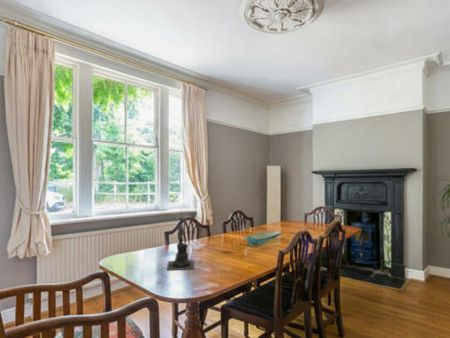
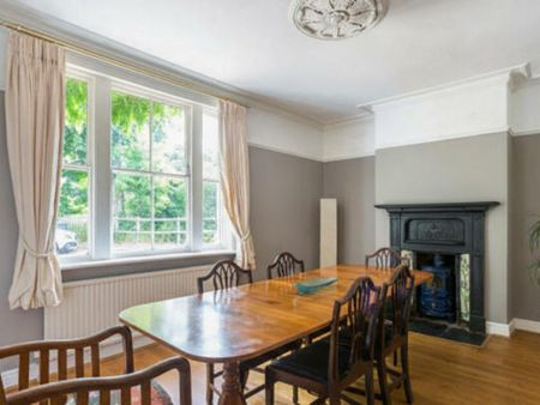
- candle holder (180, 237)
